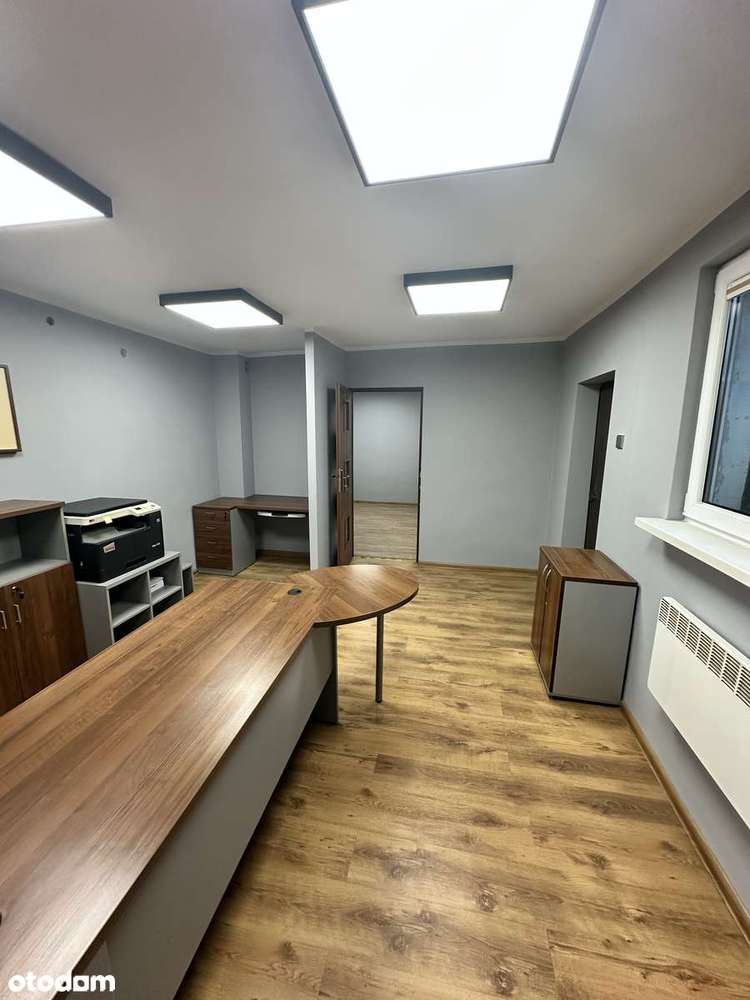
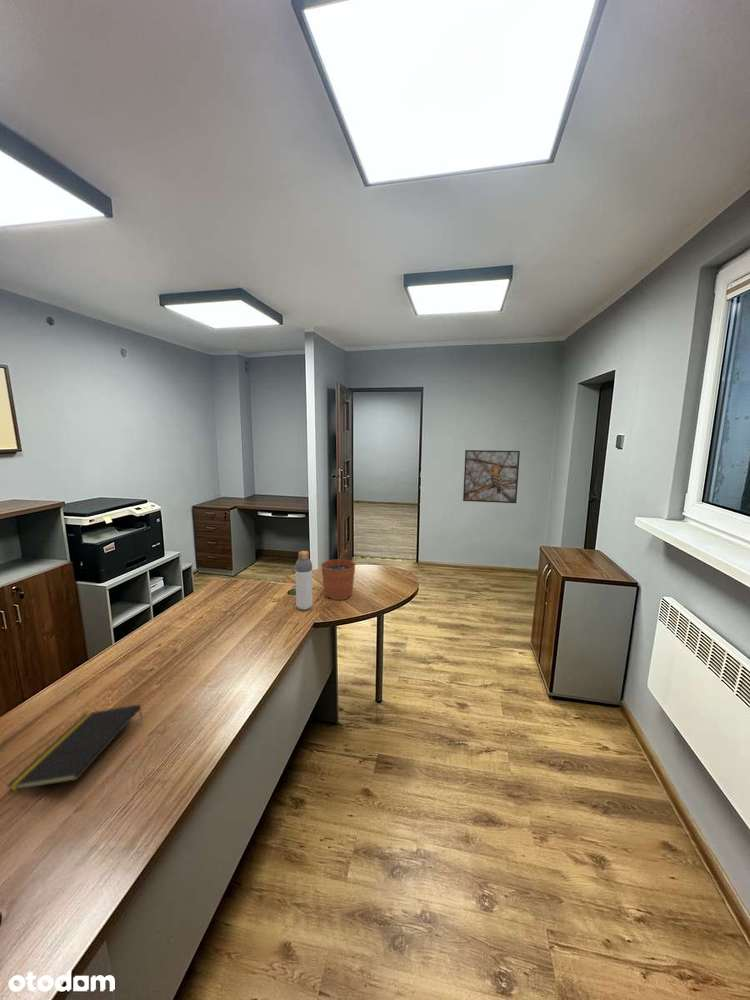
+ plant pot (338, 572)
+ bottle (304, 580)
+ notepad (81, 742)
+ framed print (490, 476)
